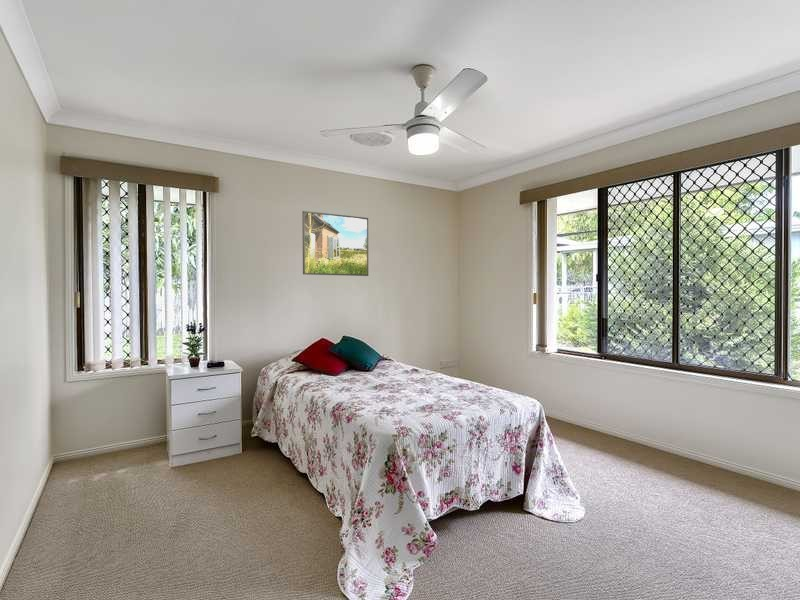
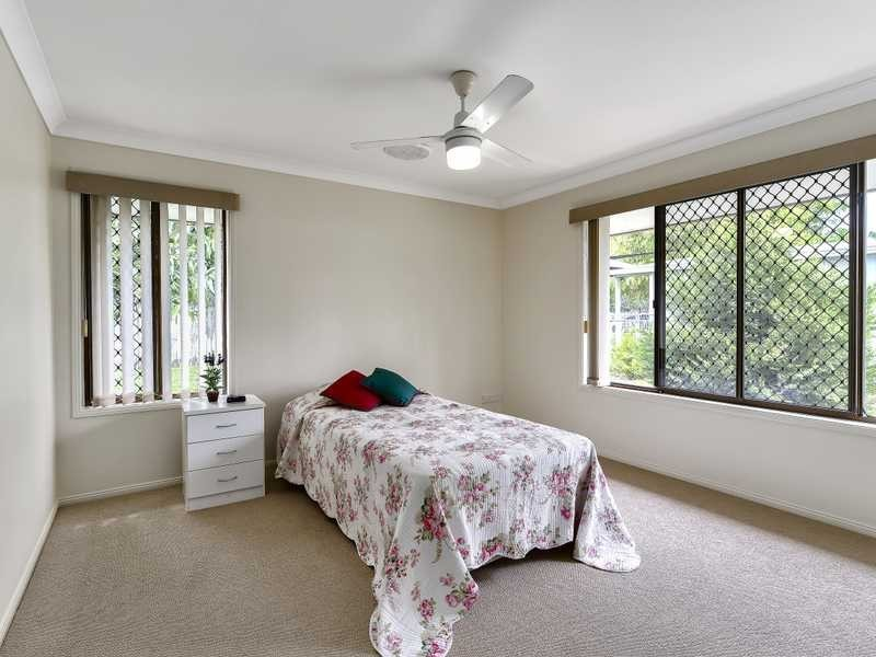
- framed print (336, 244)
